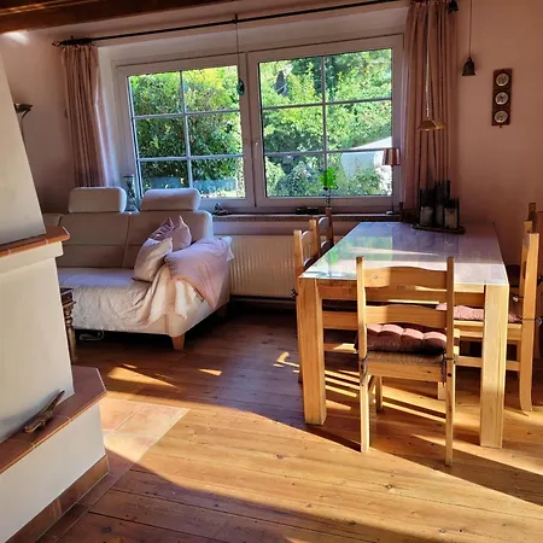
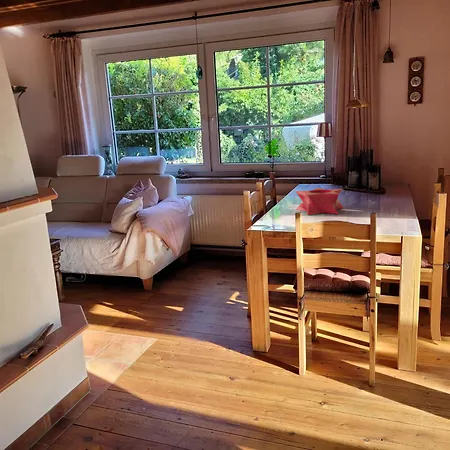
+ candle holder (322, 201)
